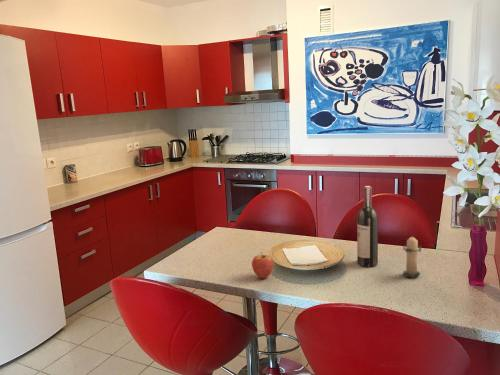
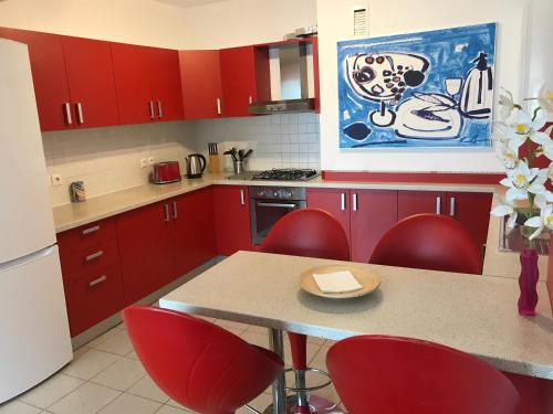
- candle (411, 255)
- wine bottle (367, 225)
- fruit (262, 264)
